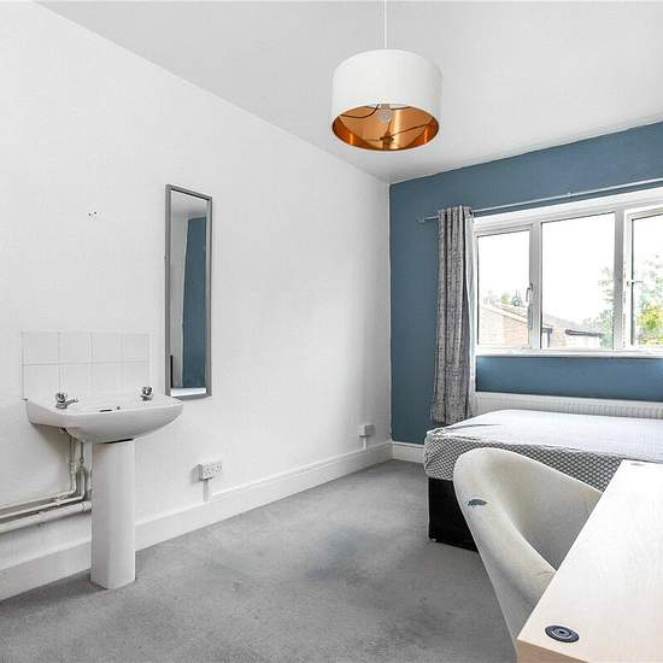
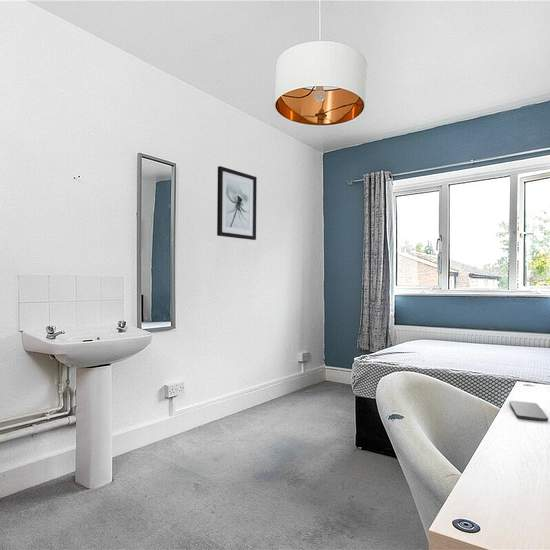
+ smartphone (527, 410)
+ wall art (237, 204)
